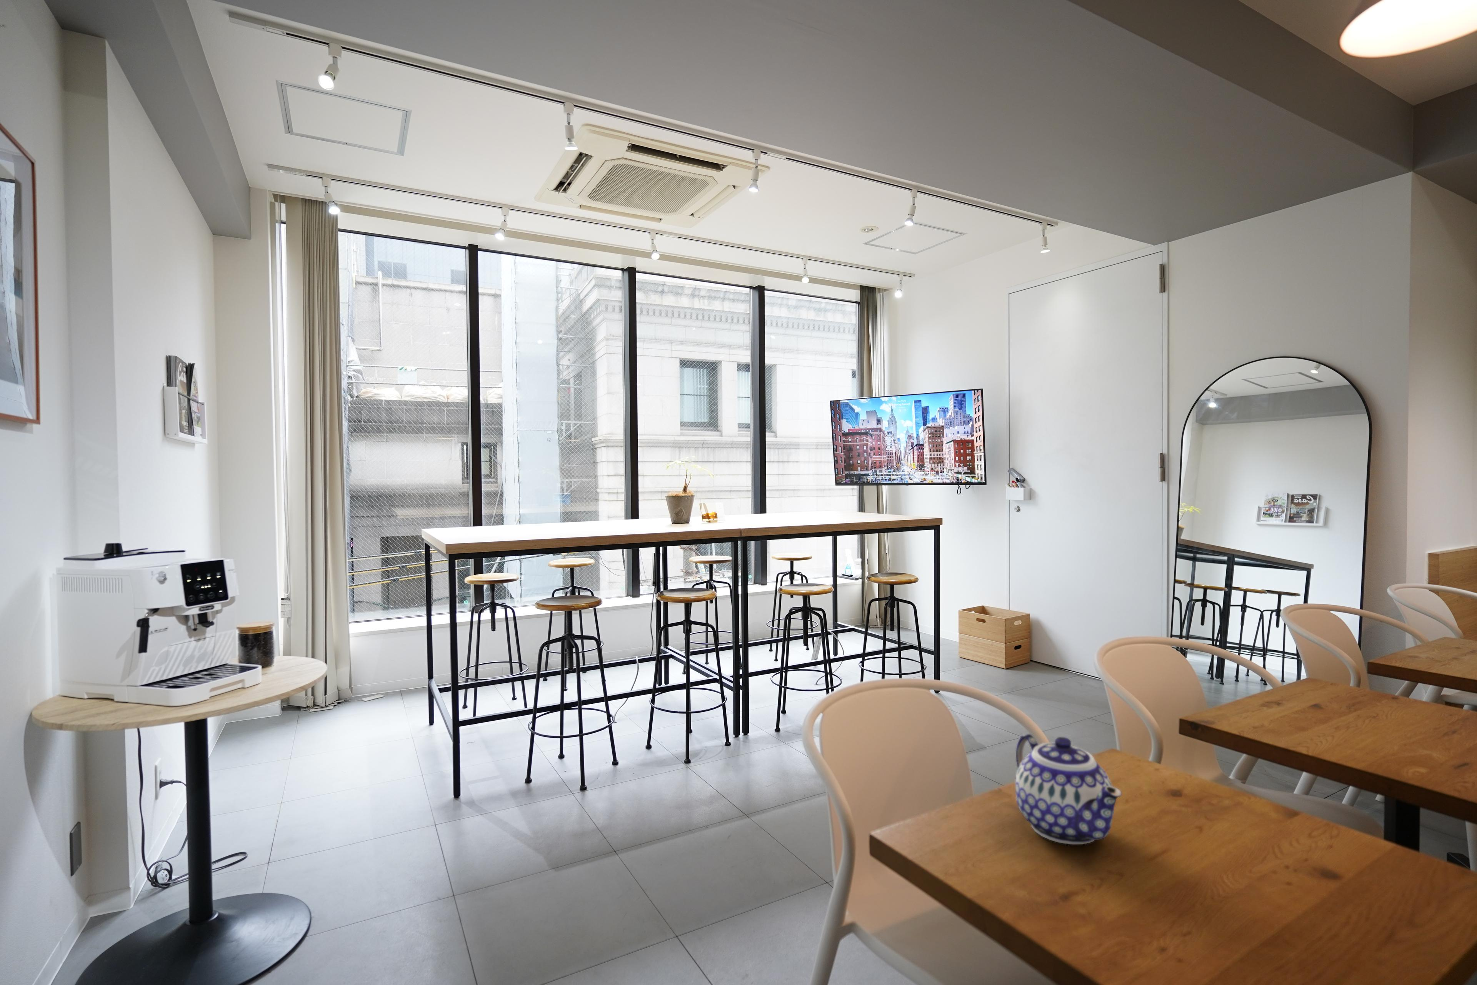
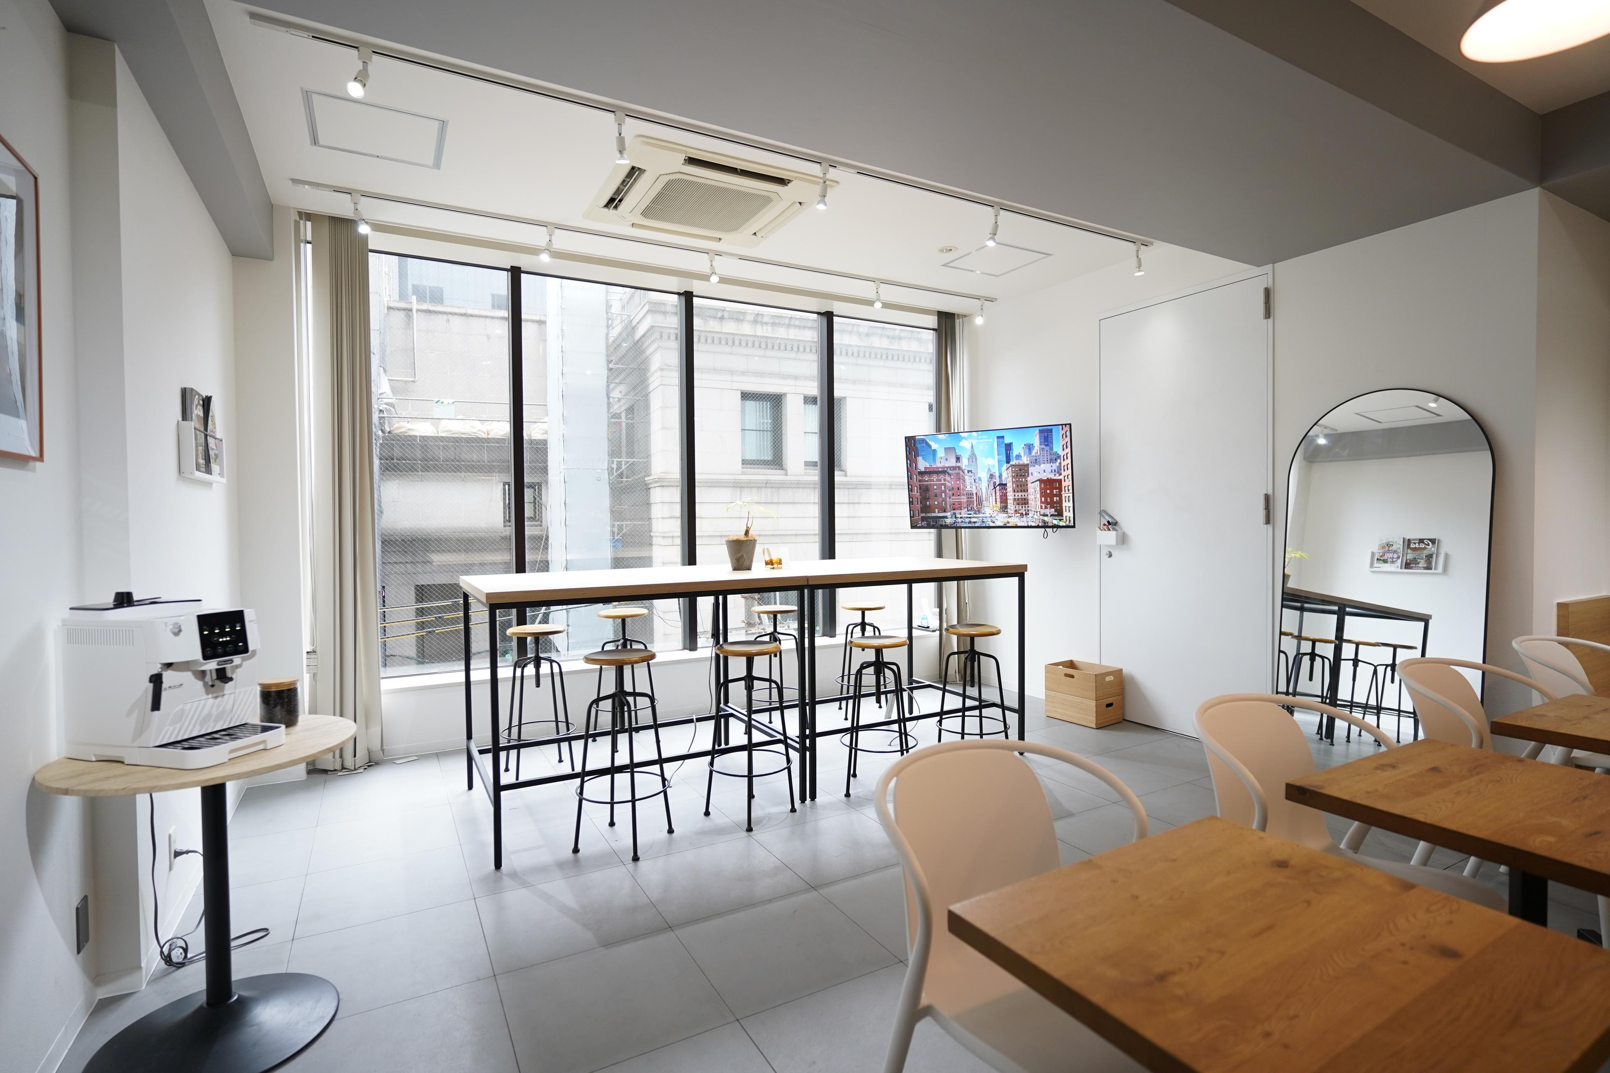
- teapot (1063, 784)
